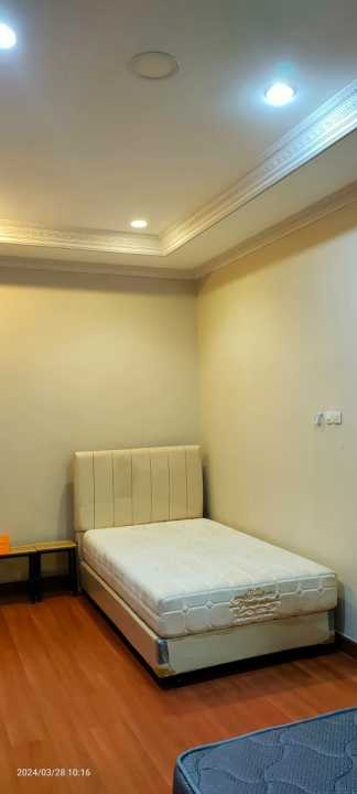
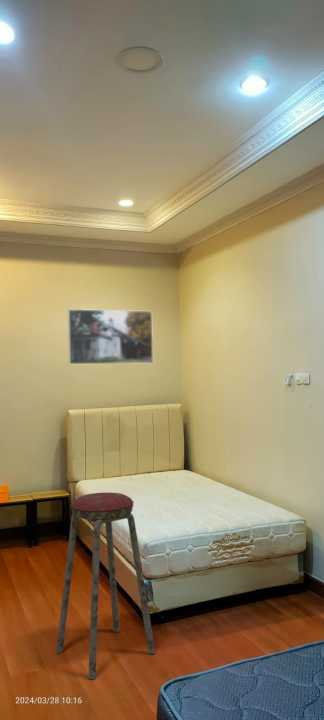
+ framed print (111, 337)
+ music stool (98, 574)
